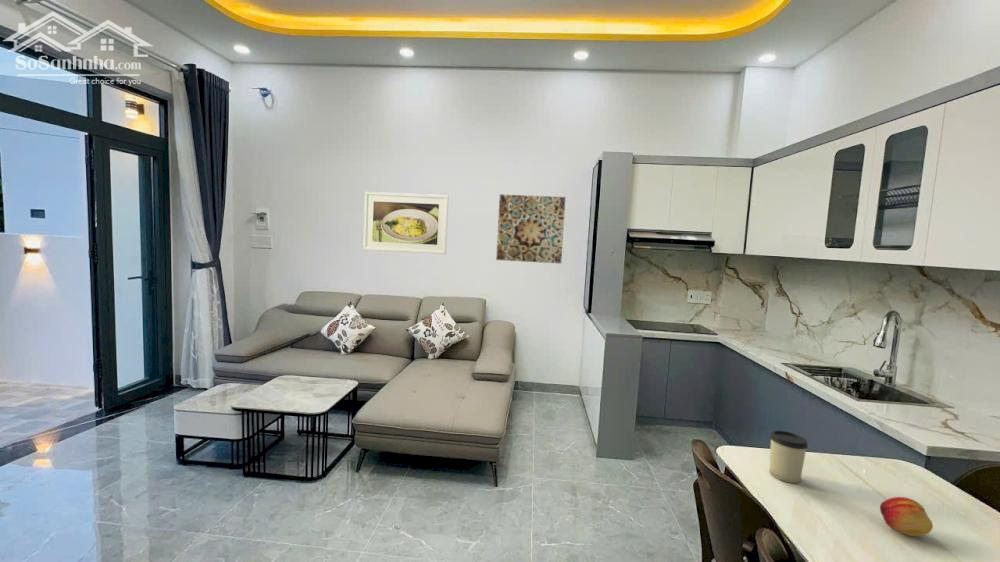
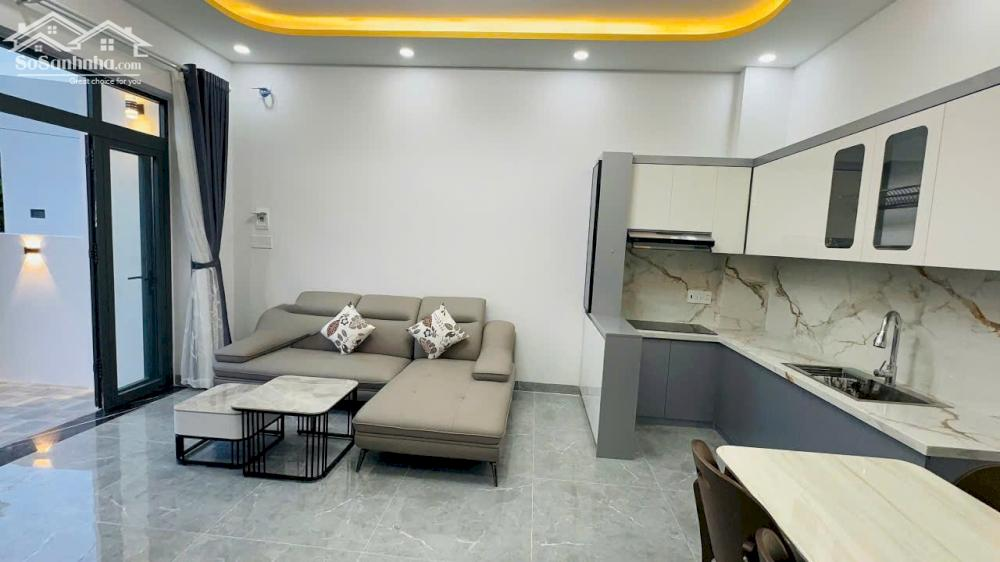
- fruit (905, 514)
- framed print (405, 223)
- wall art (530, 229)
- cup (786, 456)
